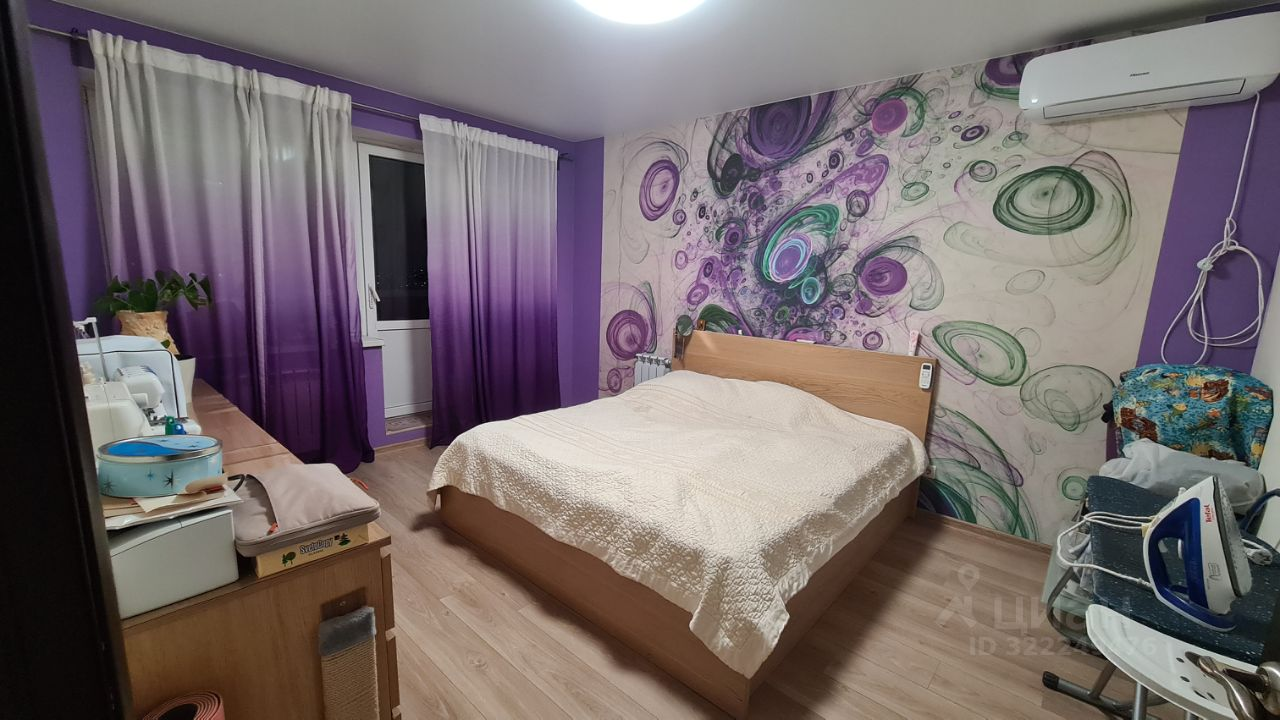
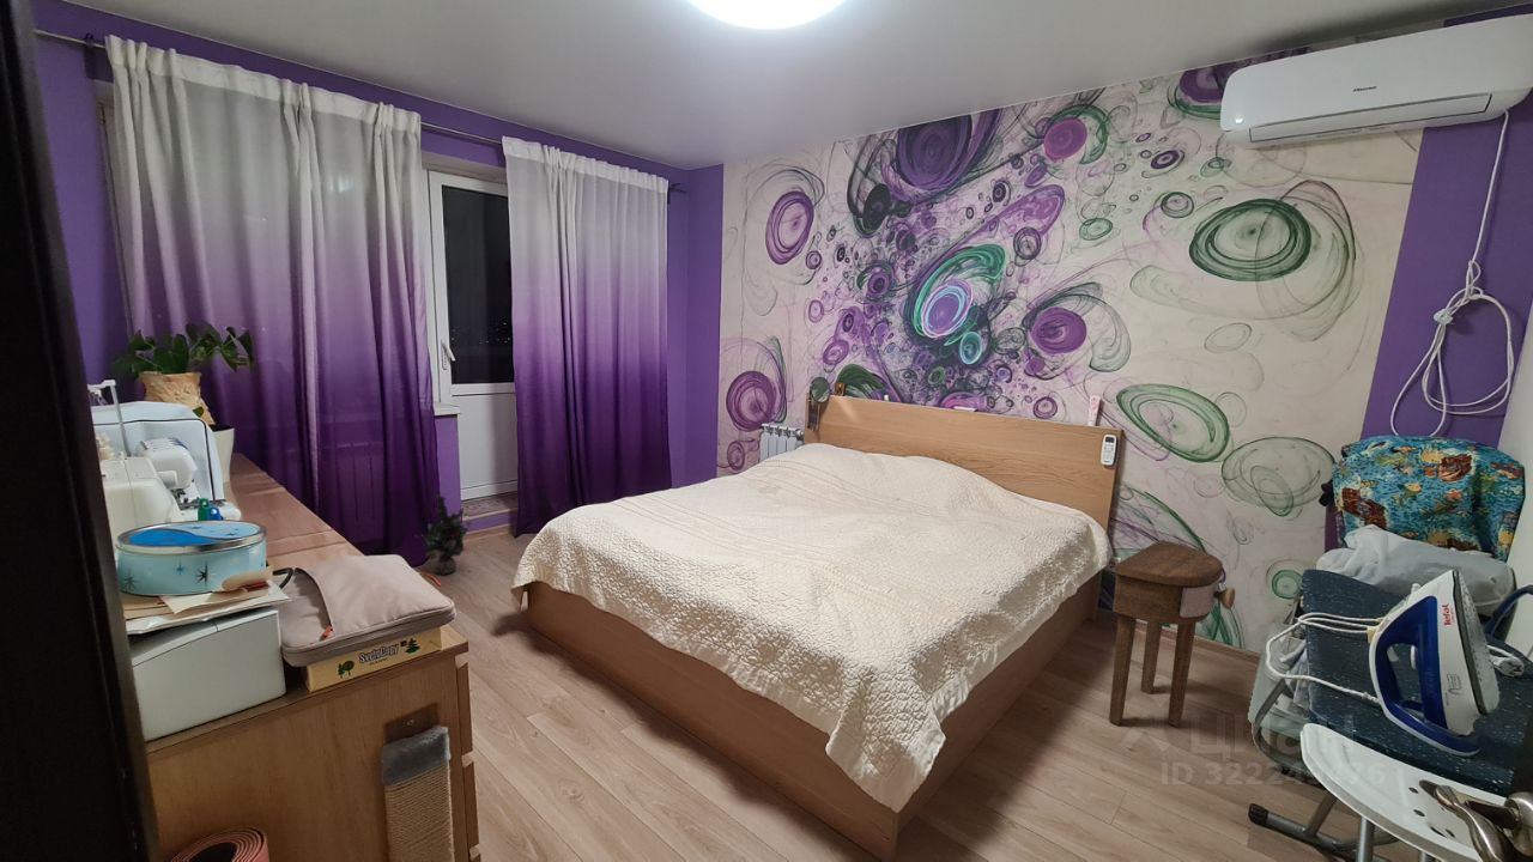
+ decorative plant (446, 532)
+ side table (1150, 633)
